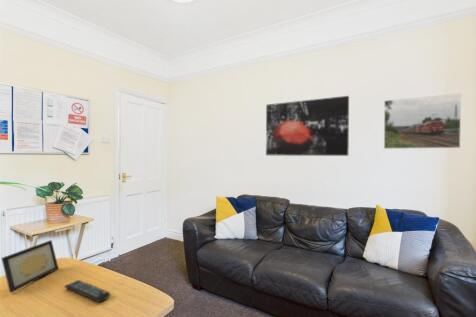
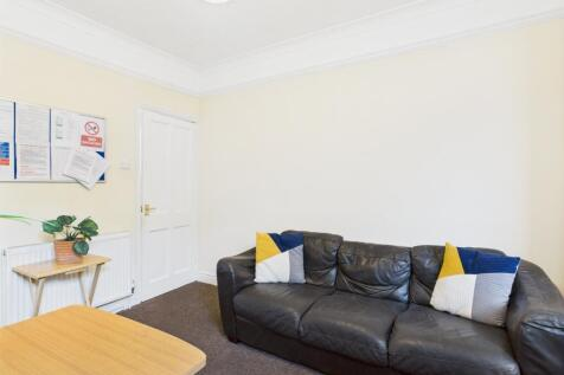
- wall art (304, 128)
- remote control (86, 290)
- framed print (419, 123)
- picture frame (29, 263)
